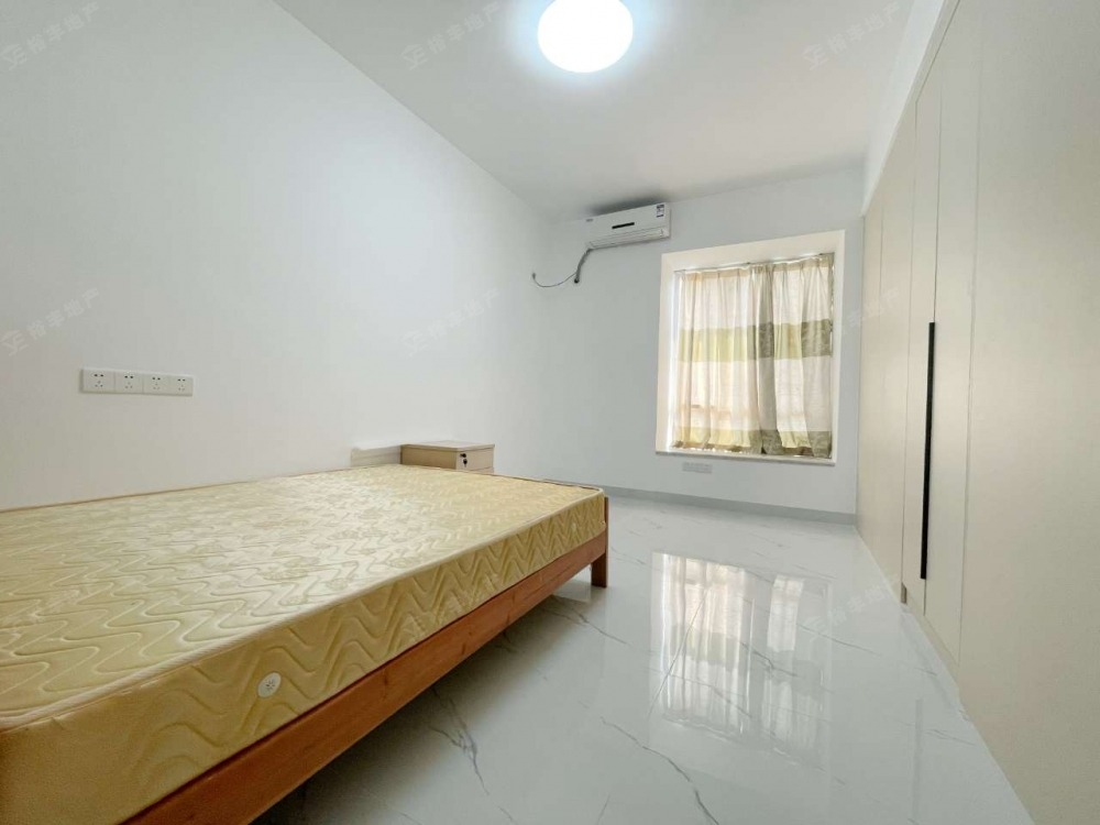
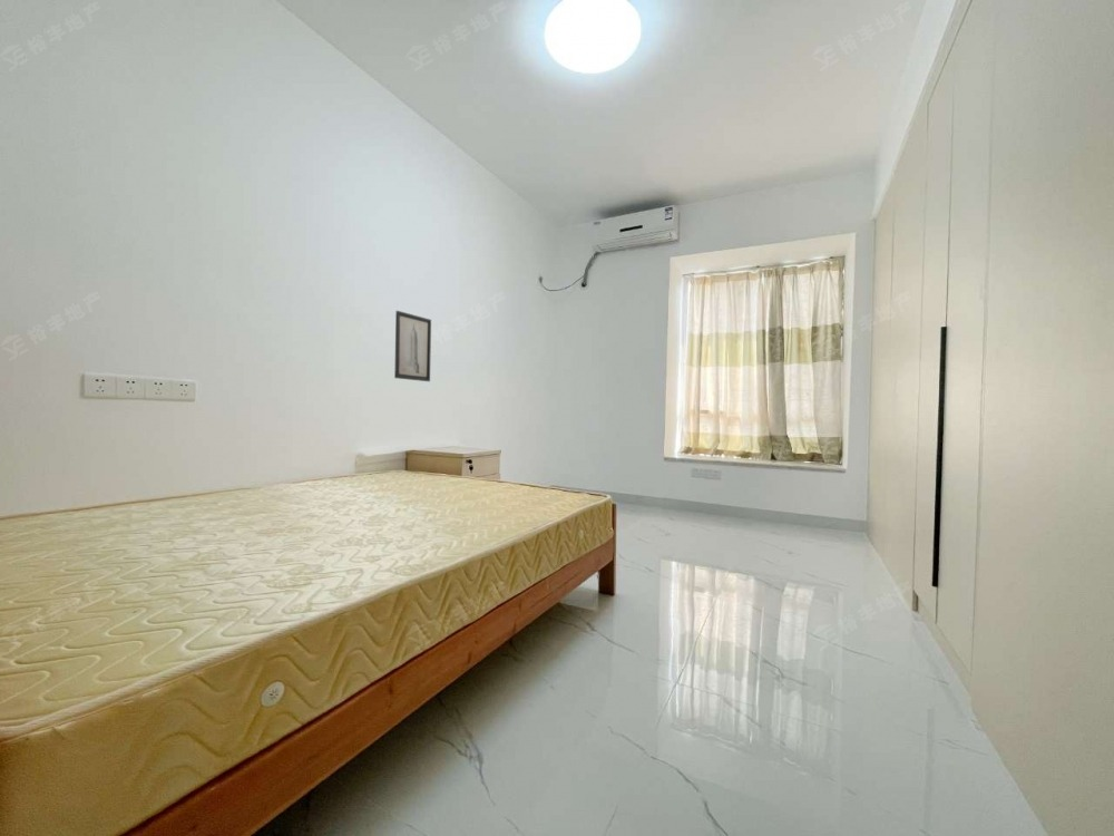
+ wall art (413, 347)
